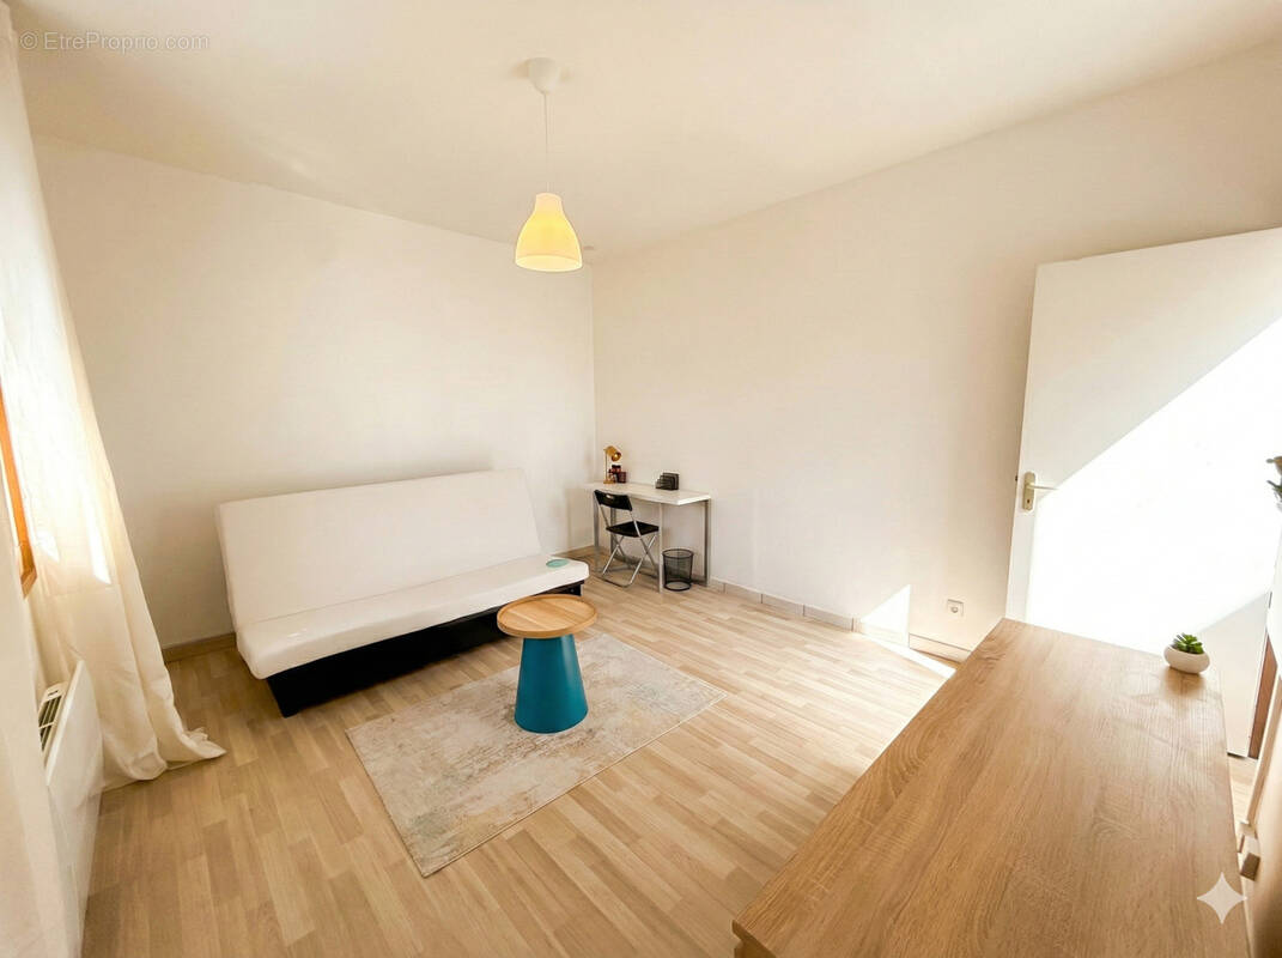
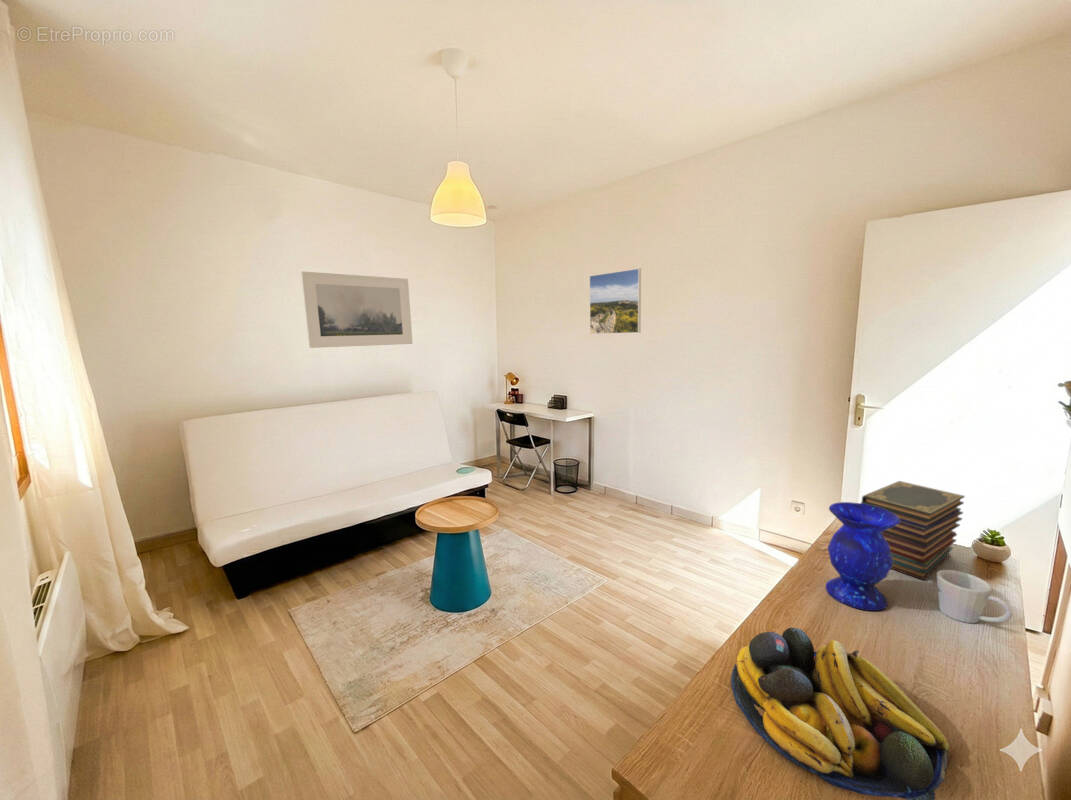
+ fruit bowl (828, 682)
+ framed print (361, 311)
+ book stack (908, 526)
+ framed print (614, 303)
+ mug (972, 602)
+ vase (859, 554)
